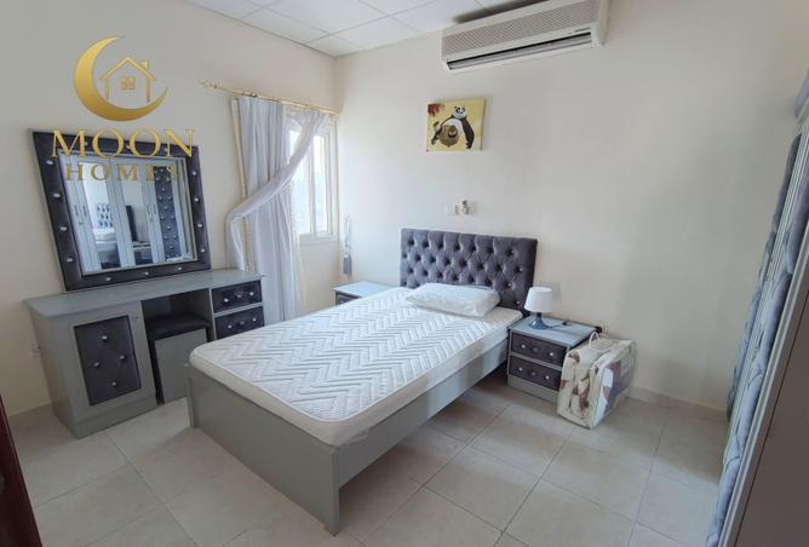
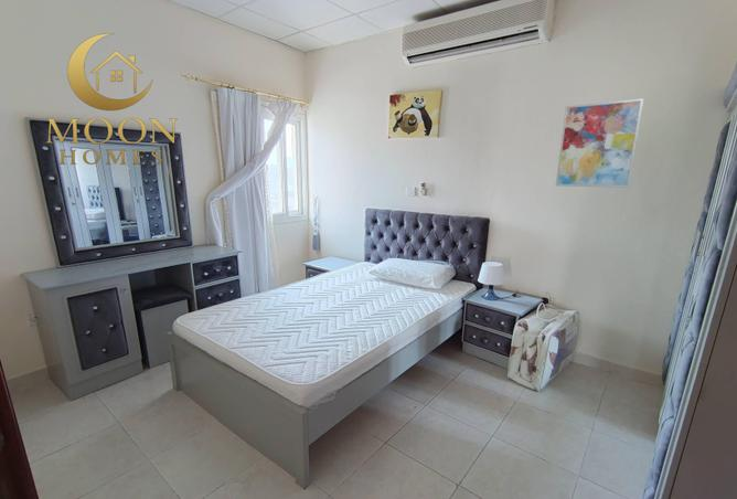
+ wall art (596, 146)
